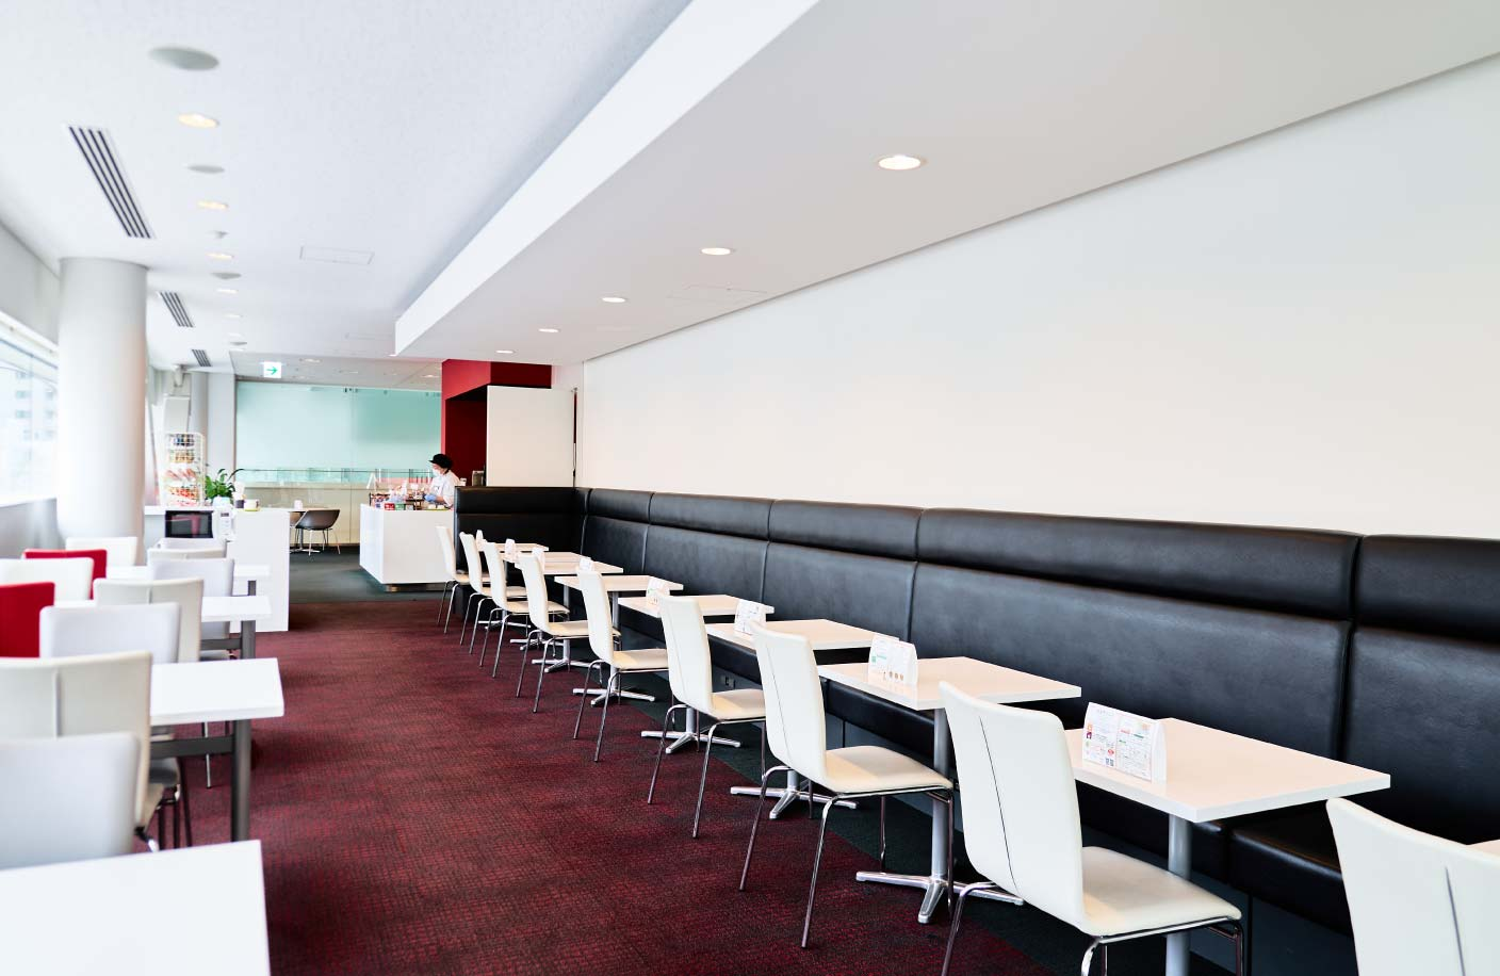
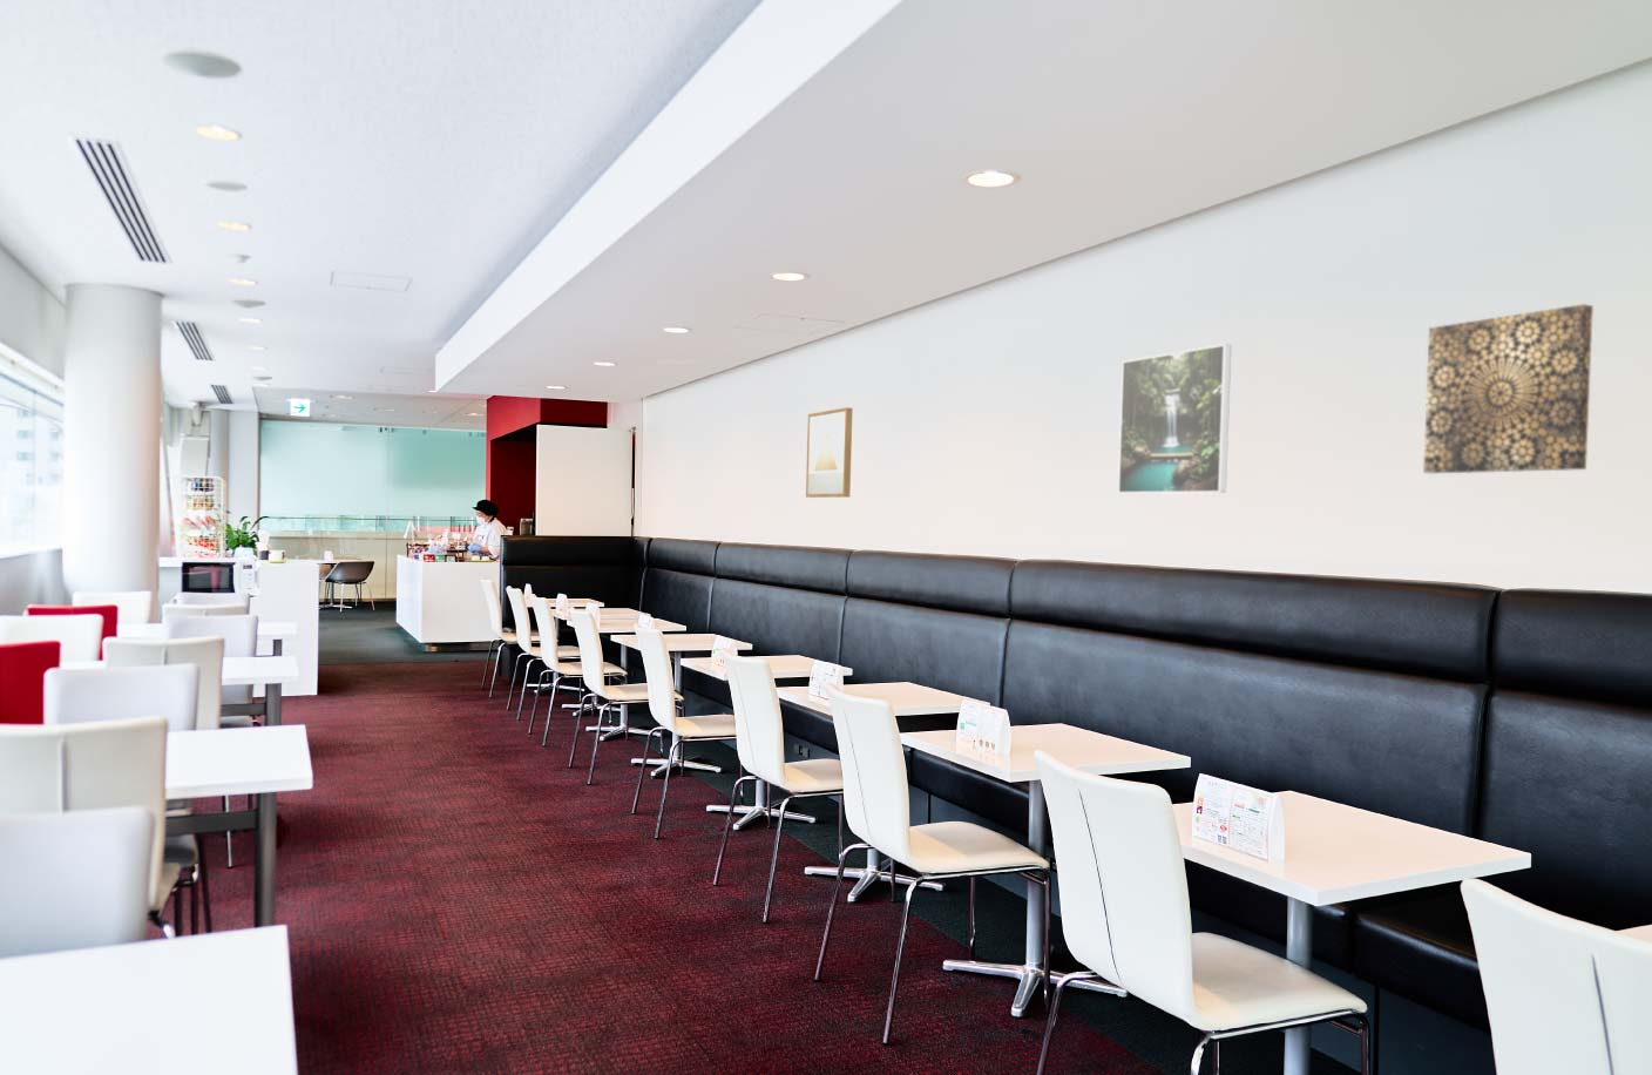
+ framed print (1170, 423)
+ wall art (828, 454)
+ wall art (1503, 395)
